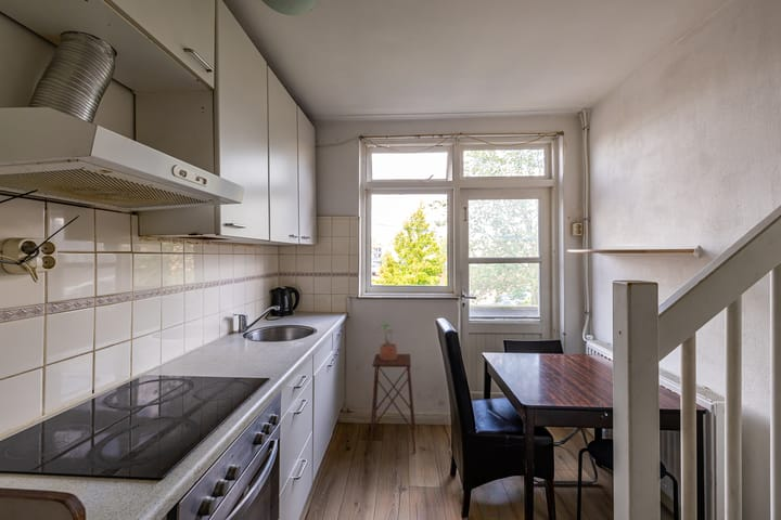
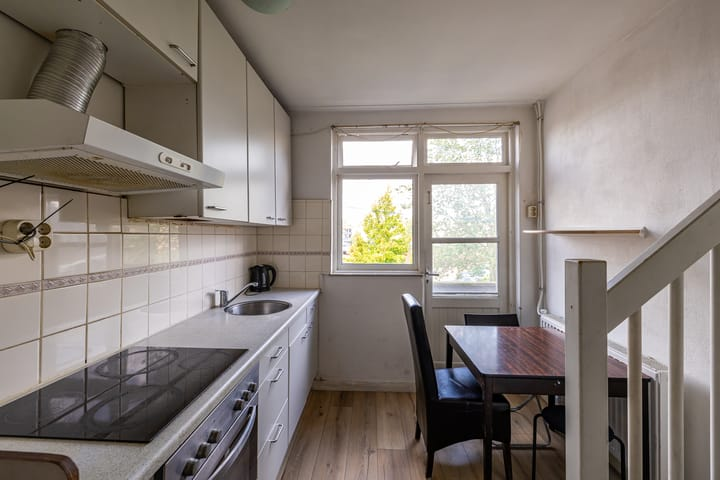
- side table (393, 399)
- potted plant (386, 340)
